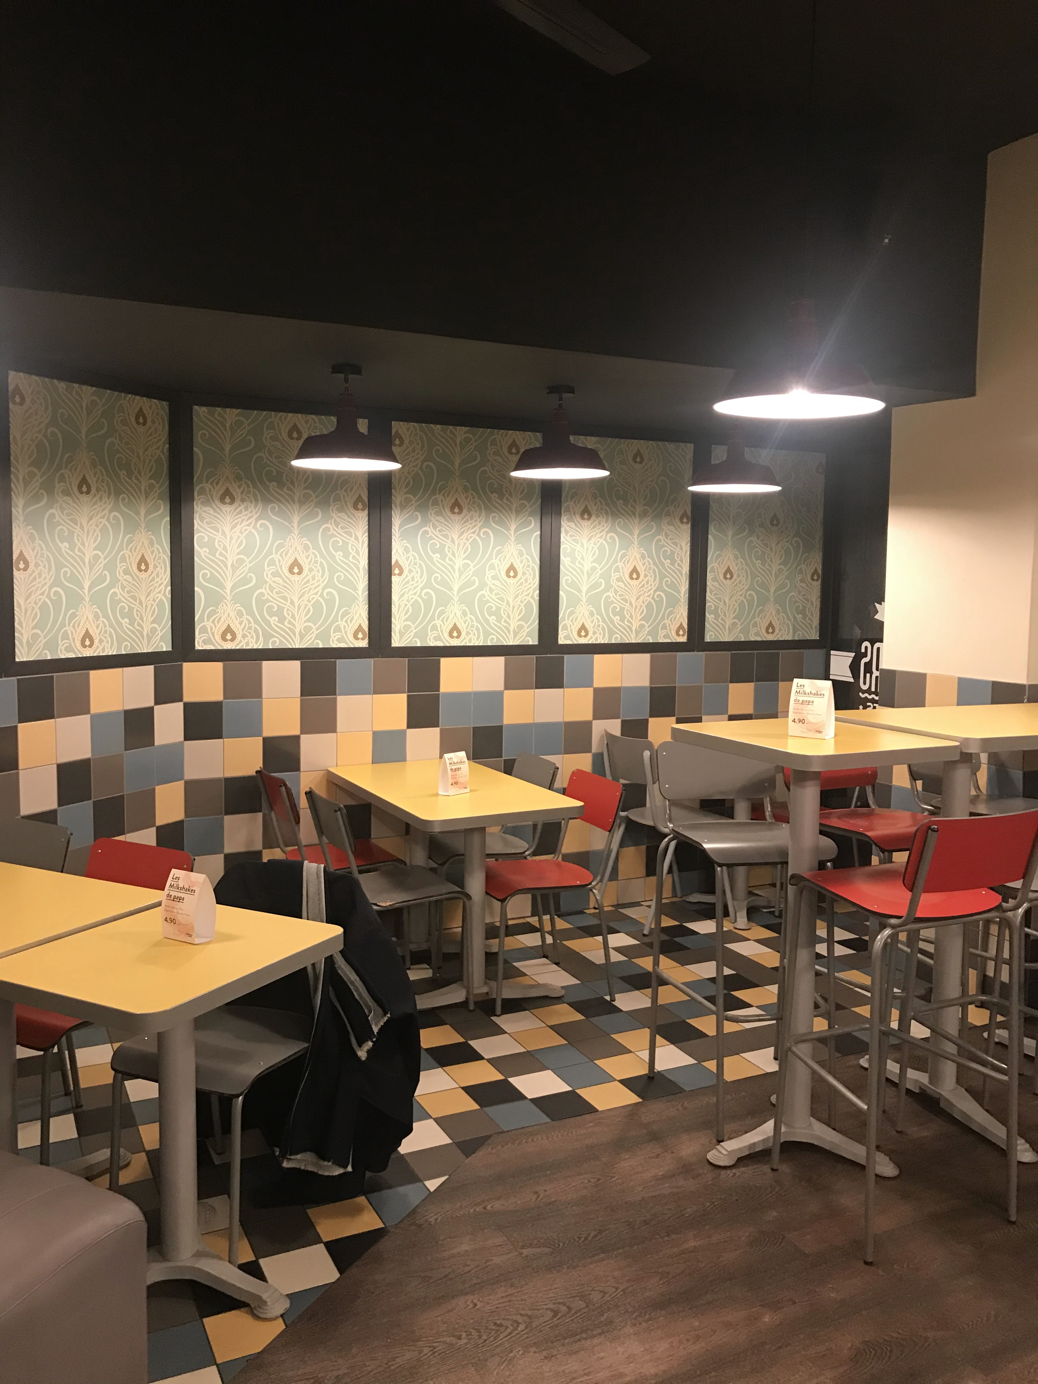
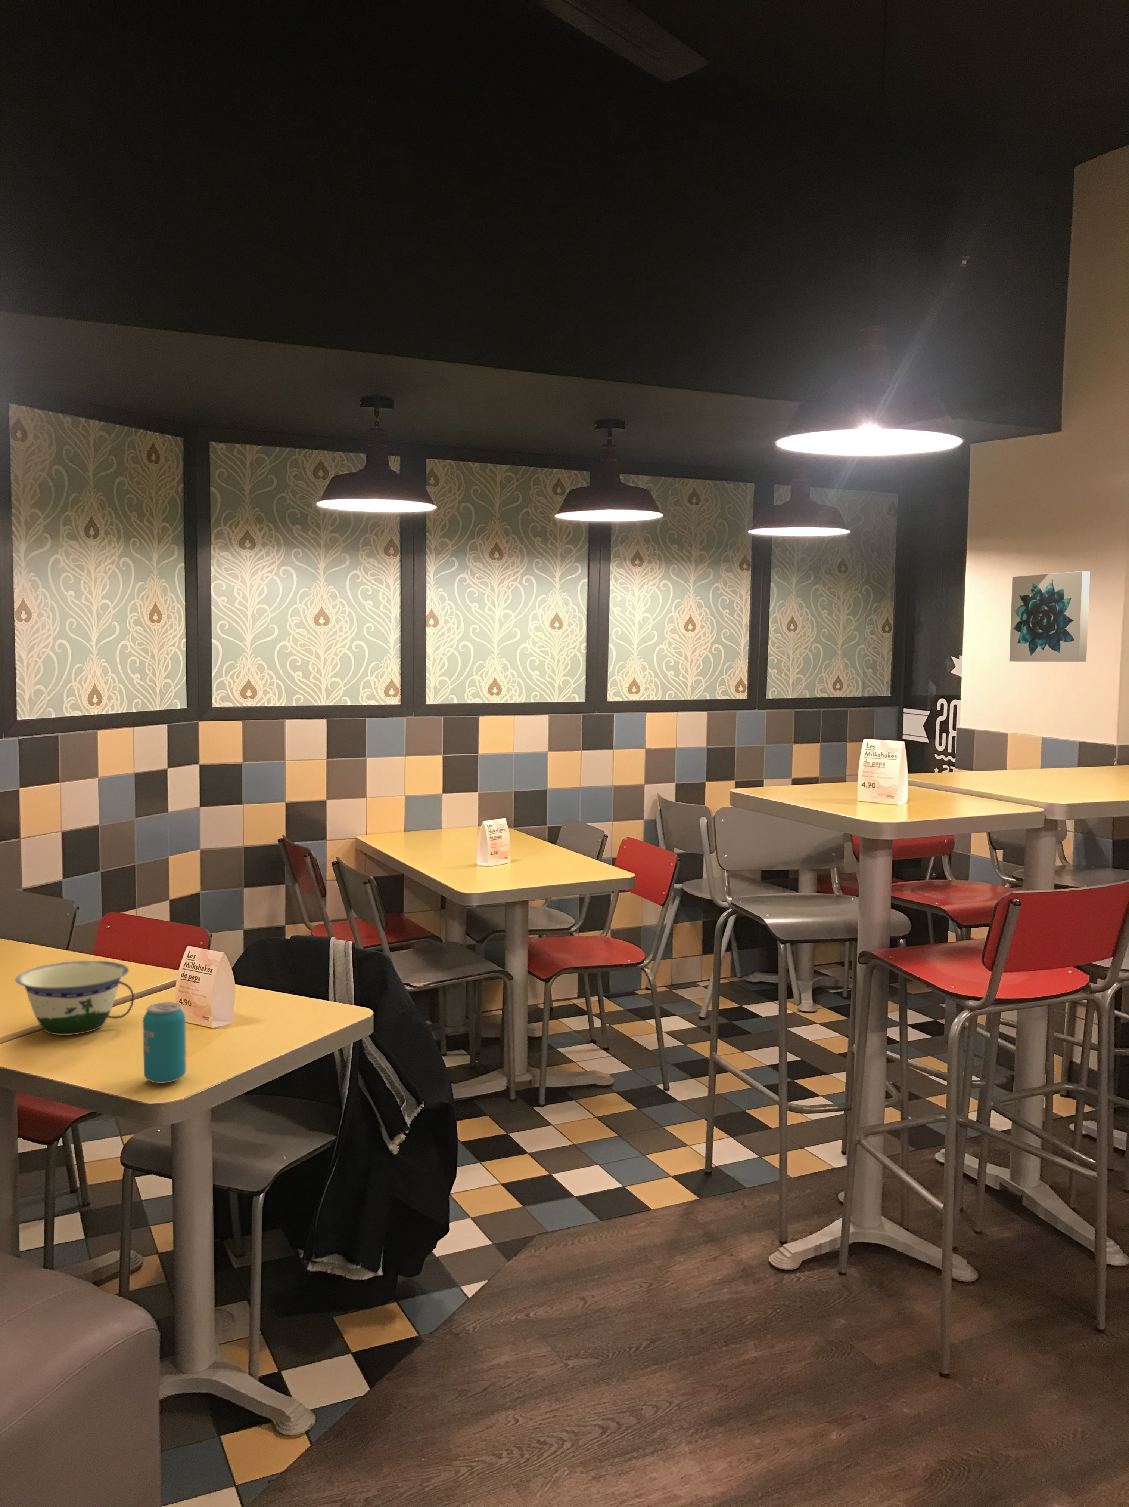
+ bowl (76, 1000)
+ wall art (1048, 618)
+ beverage can (165, 1043)
